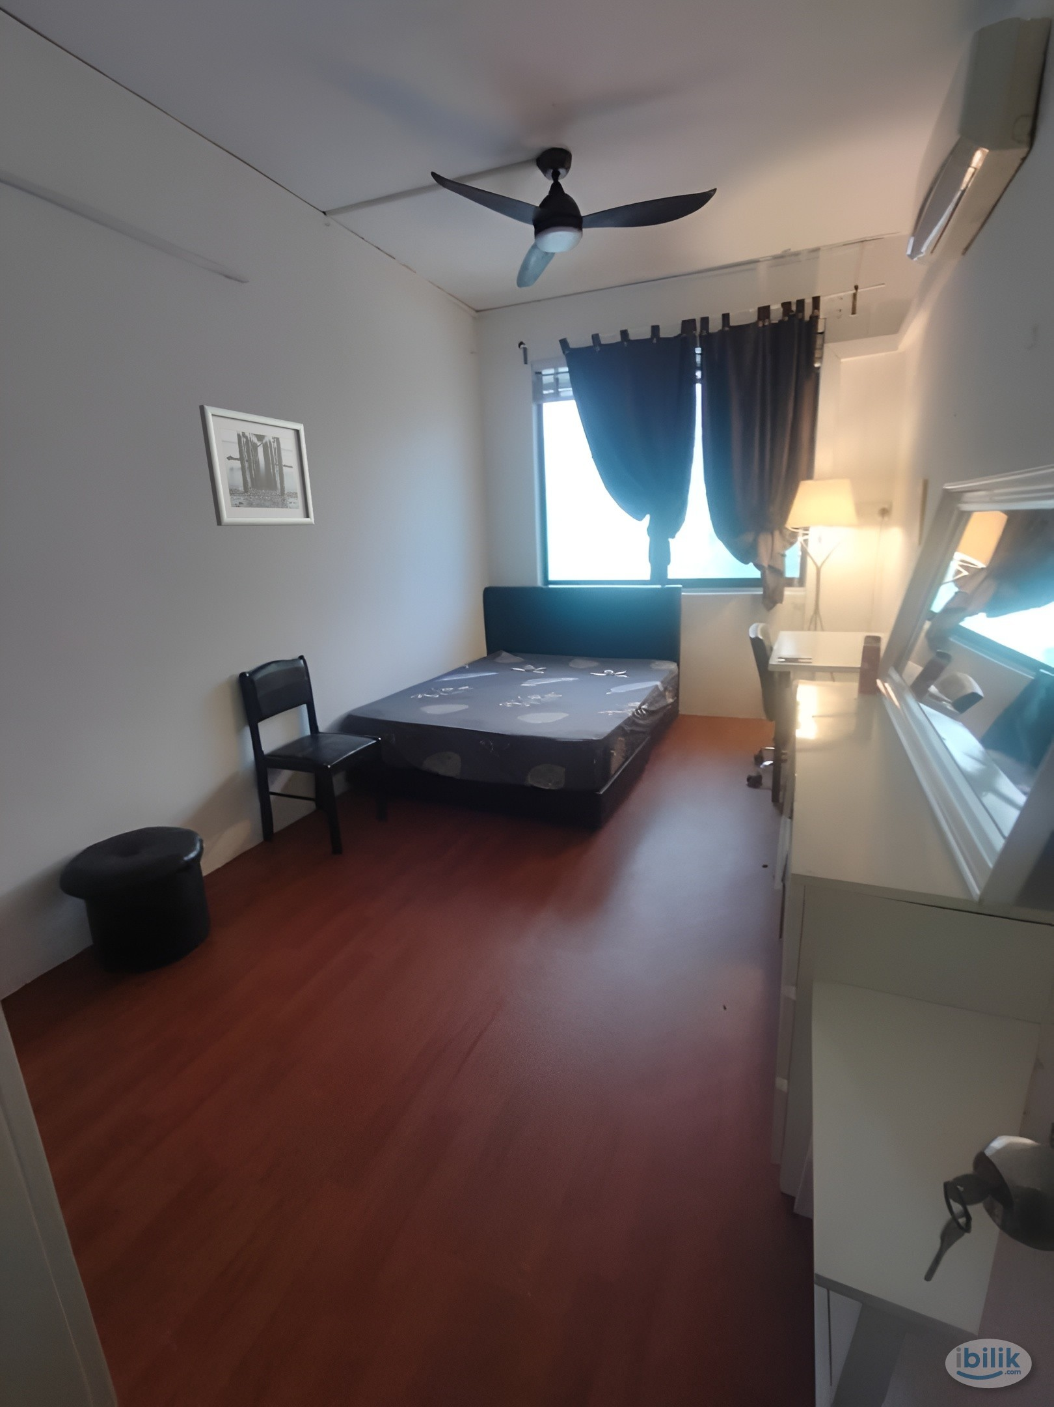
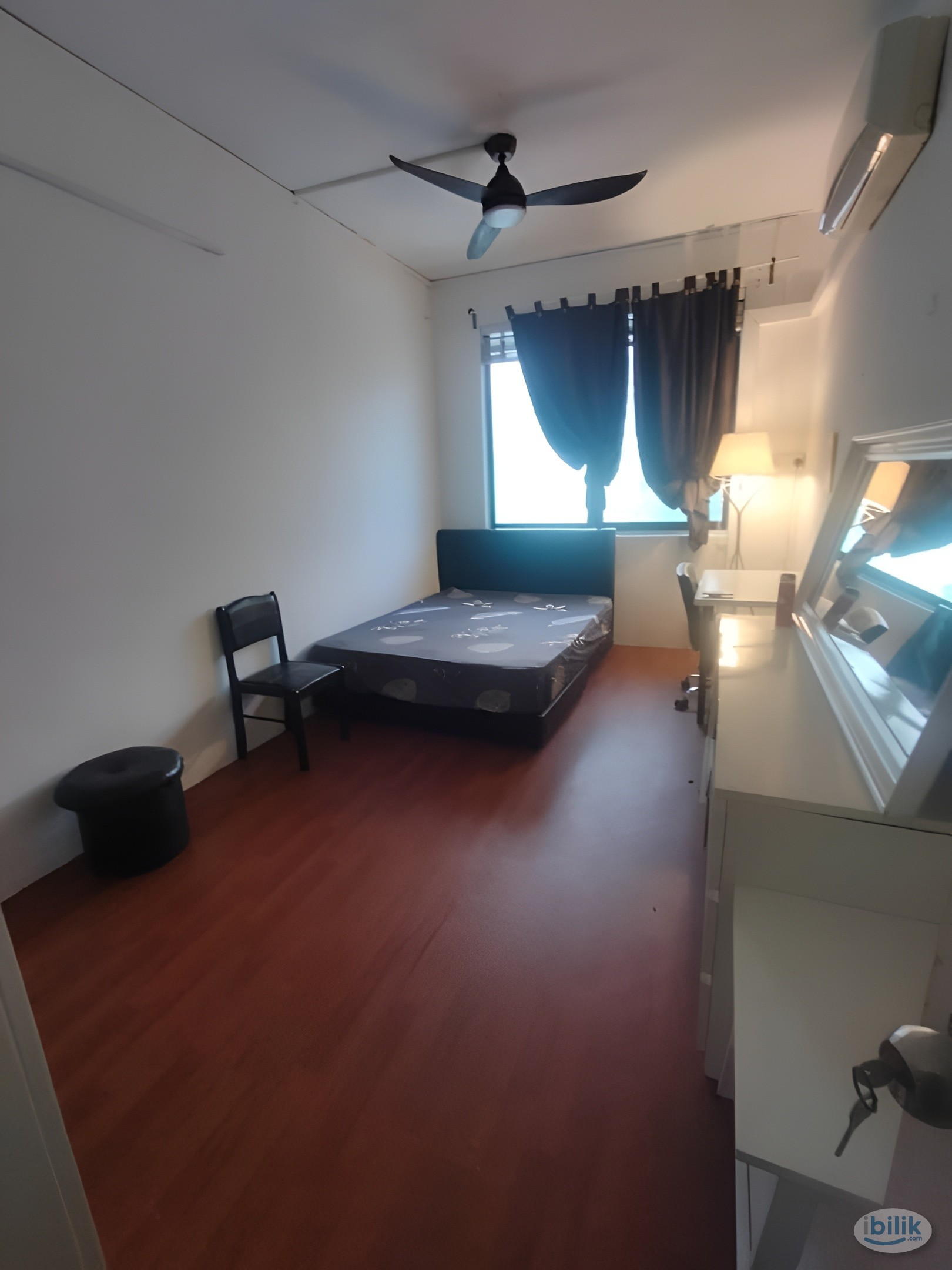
- wall art (262, 471)
